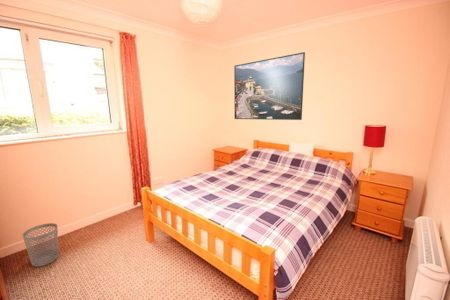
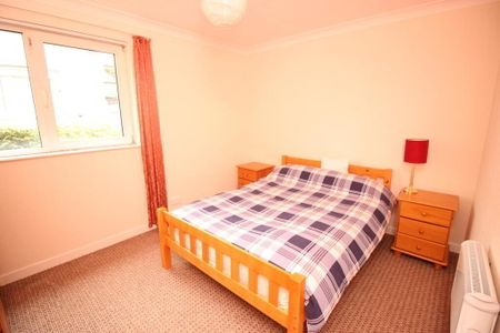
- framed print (264, 90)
- wastebasket (43, 244)
